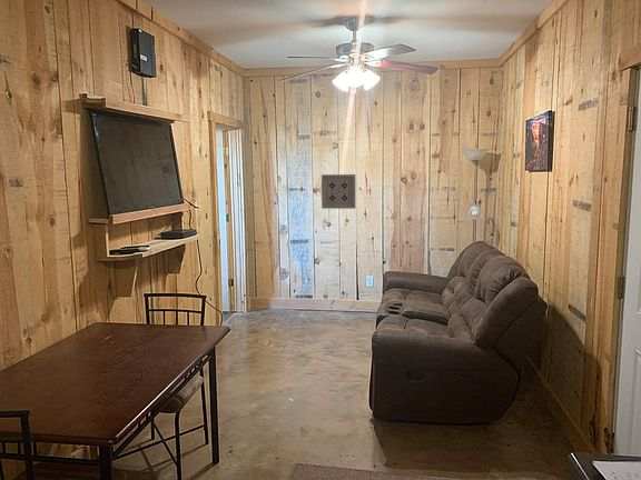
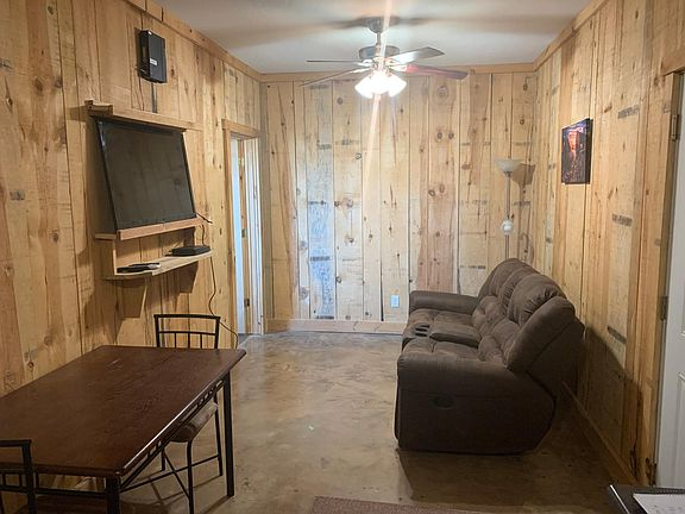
- wall art (338, 191)
